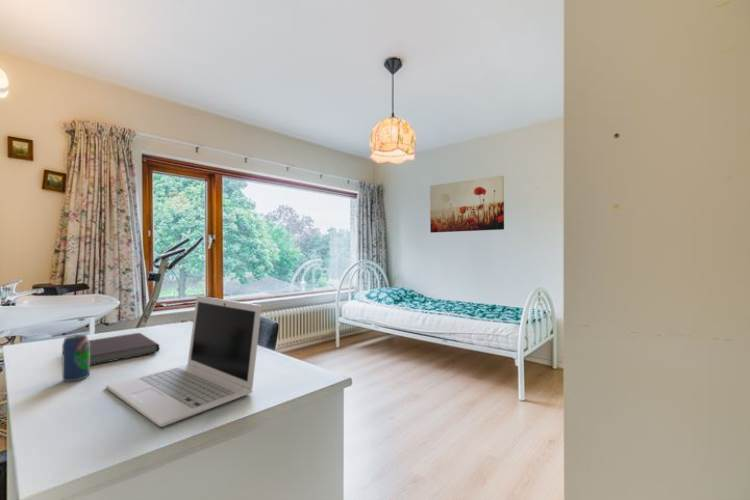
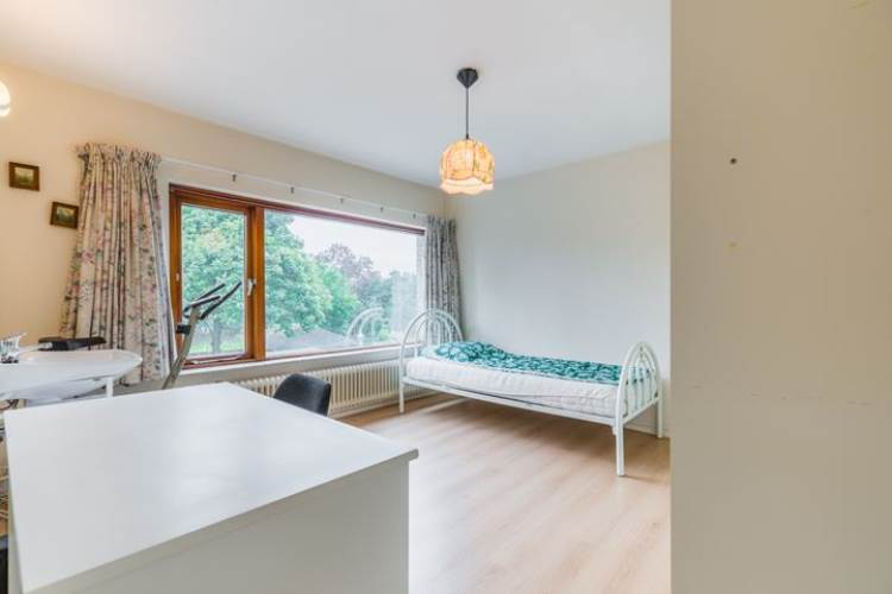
- notebook (116, 347)
- wall art (464, 206)
- laptop (189, 350)
- beverage can (76, 357)
